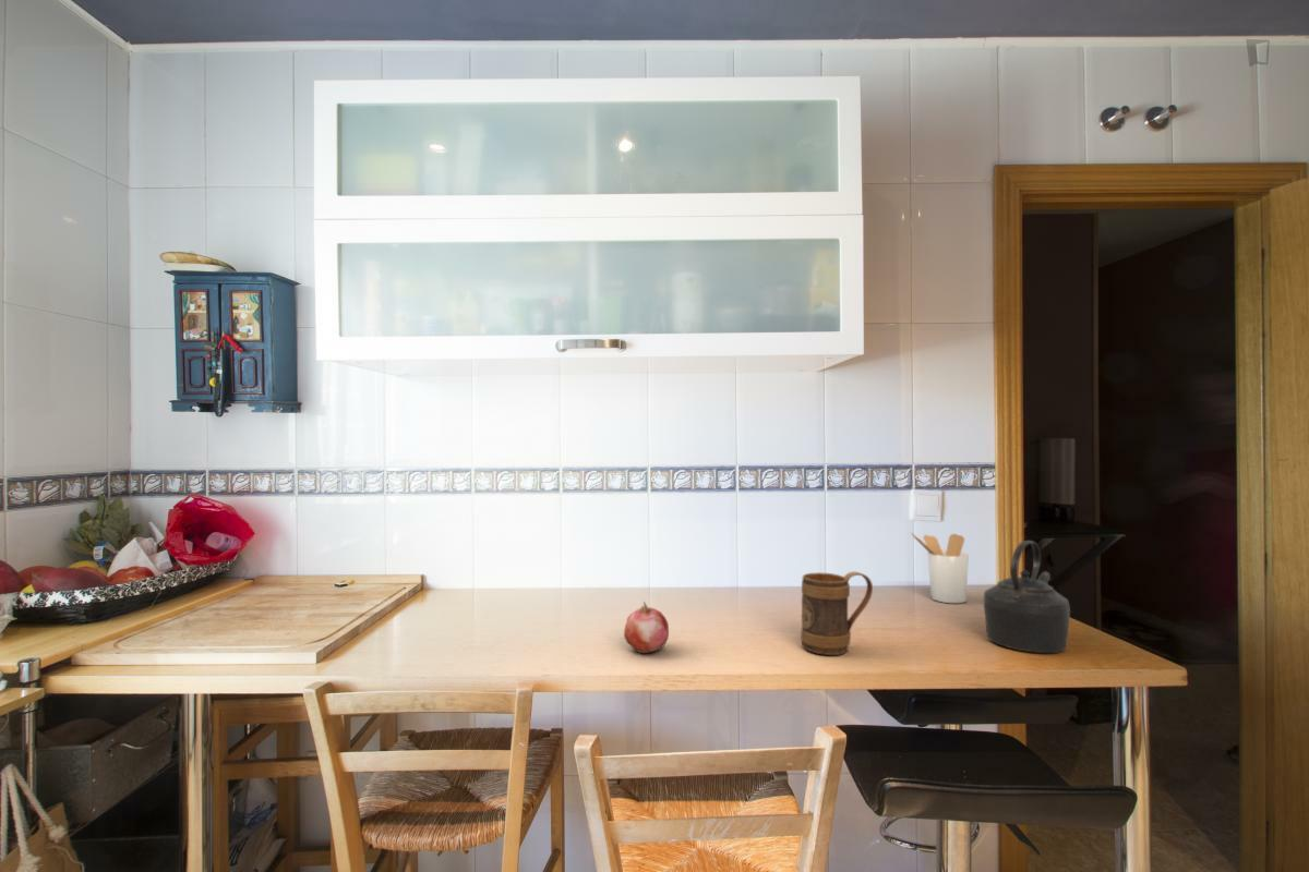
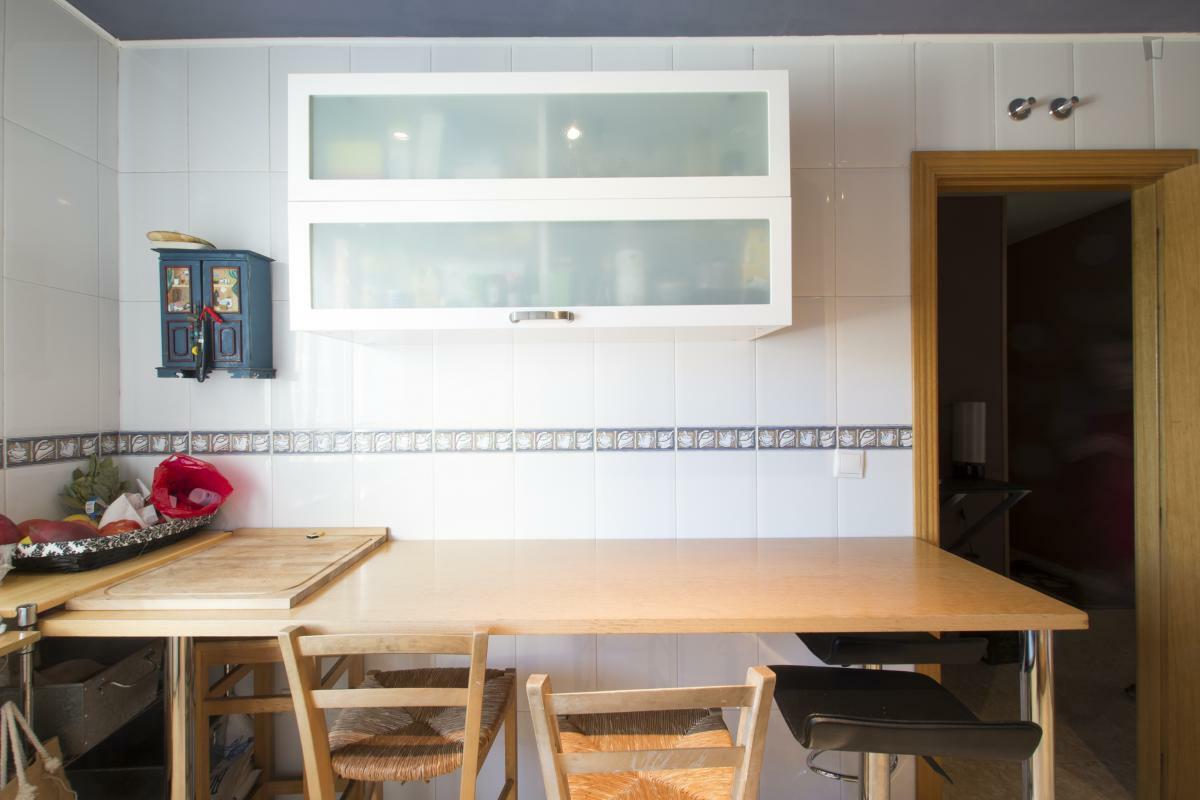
- mug (837, 609)
- utensil holder (938, 565)
- fruit (646, 625)
- kettle (1030, 588)
